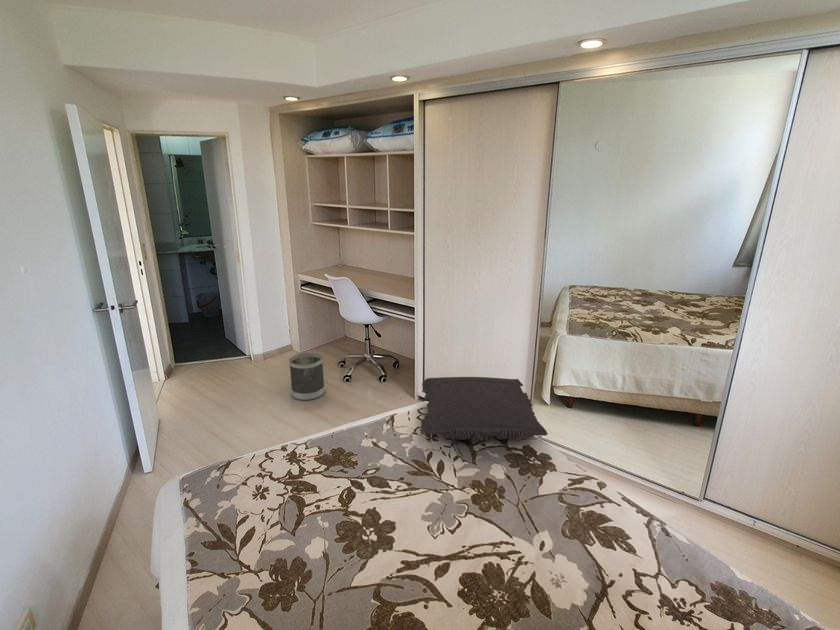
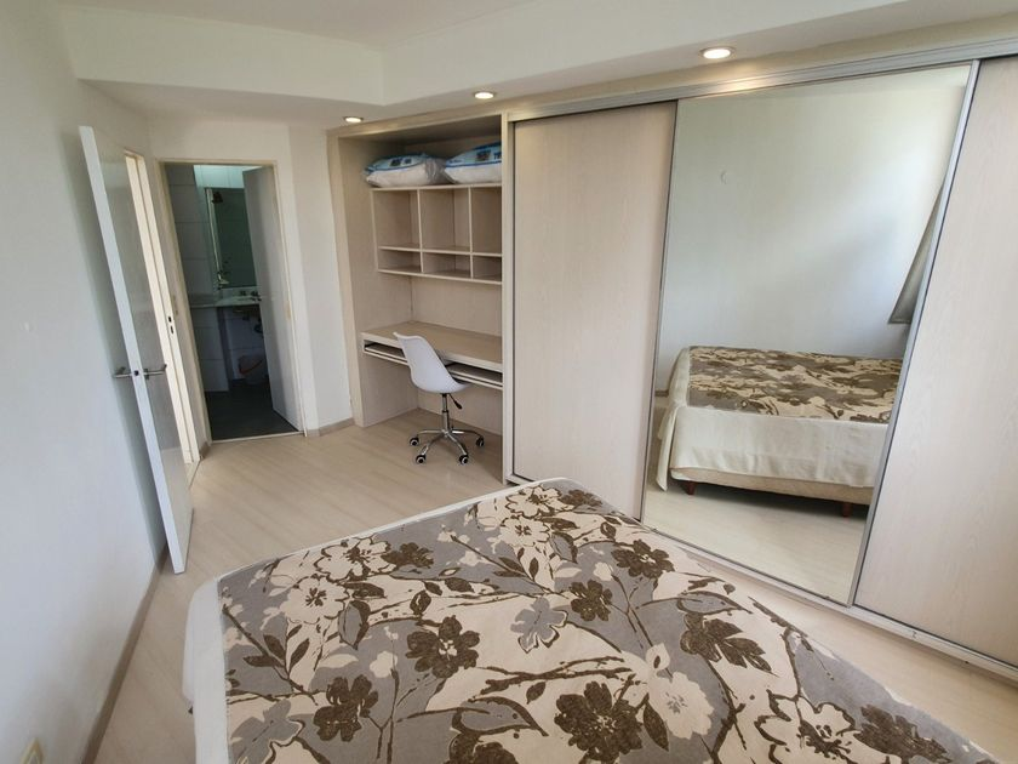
- wastebasket (307, 376)
- pillow (477, 405)
